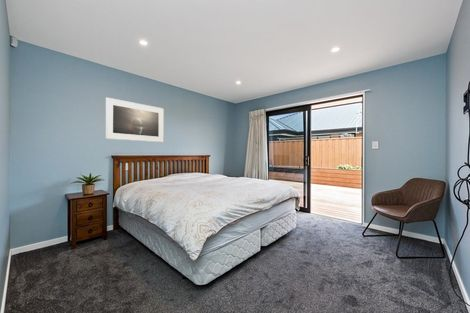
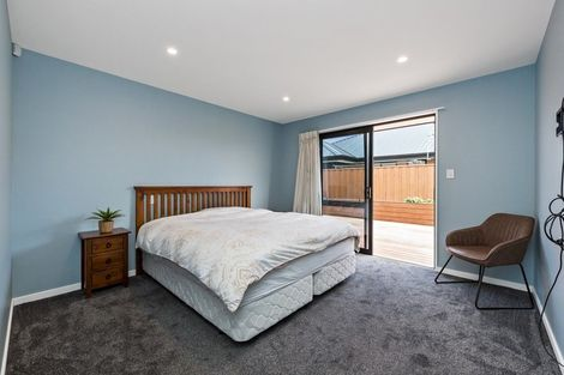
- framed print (137, 122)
